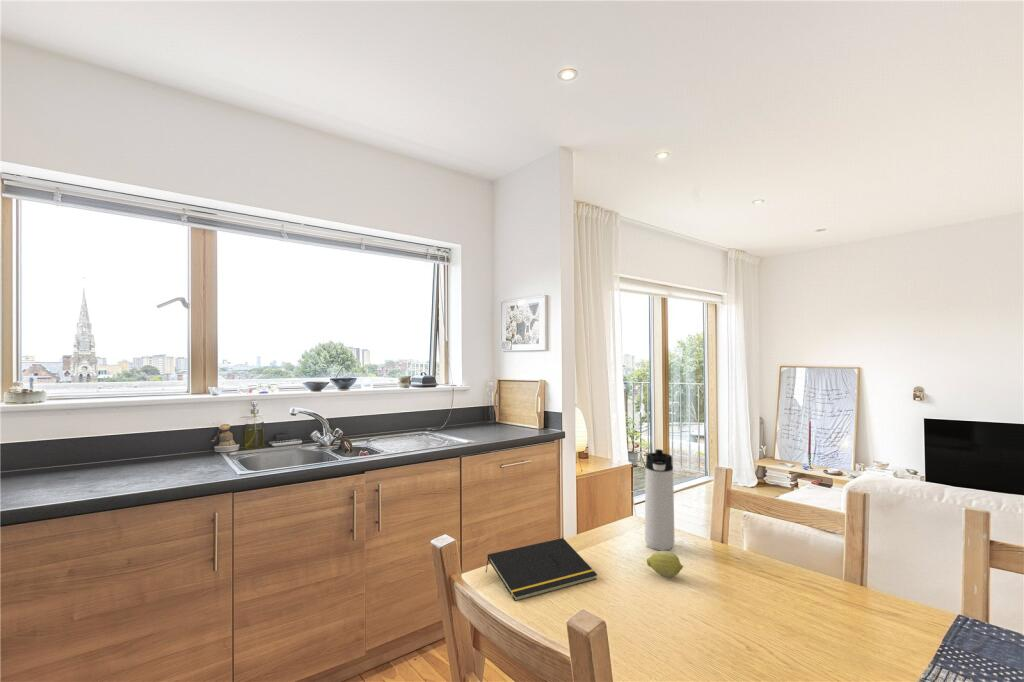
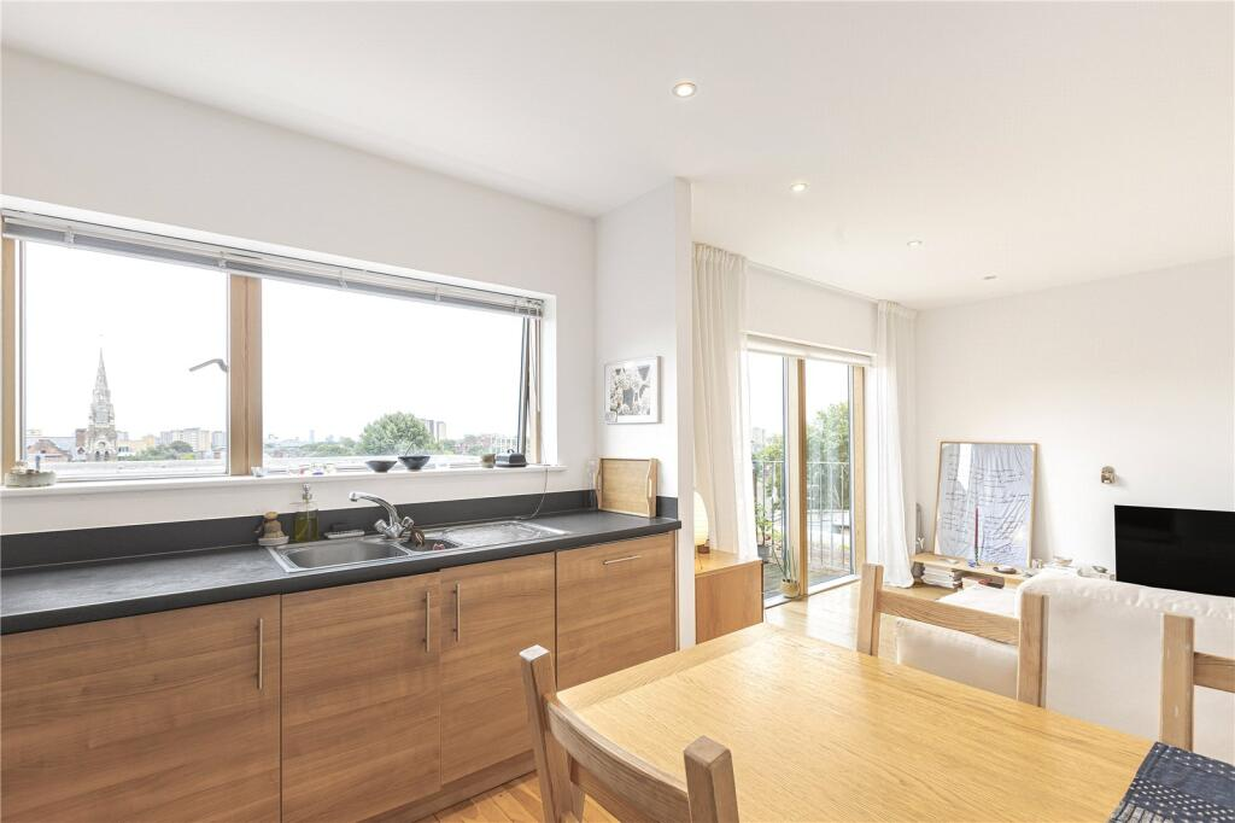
- fruit (664, 563)
- notepad (541, 566)
- thermos bottle (659, 499)
